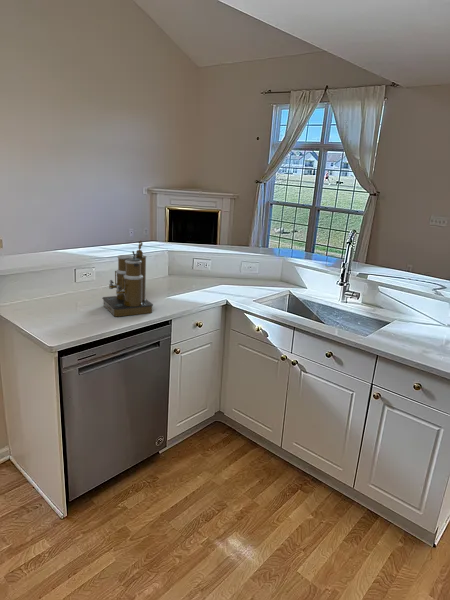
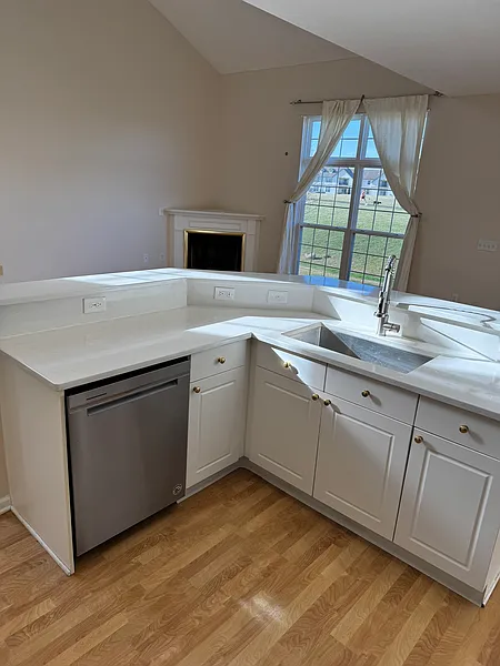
- coffee maker (127, 275)
